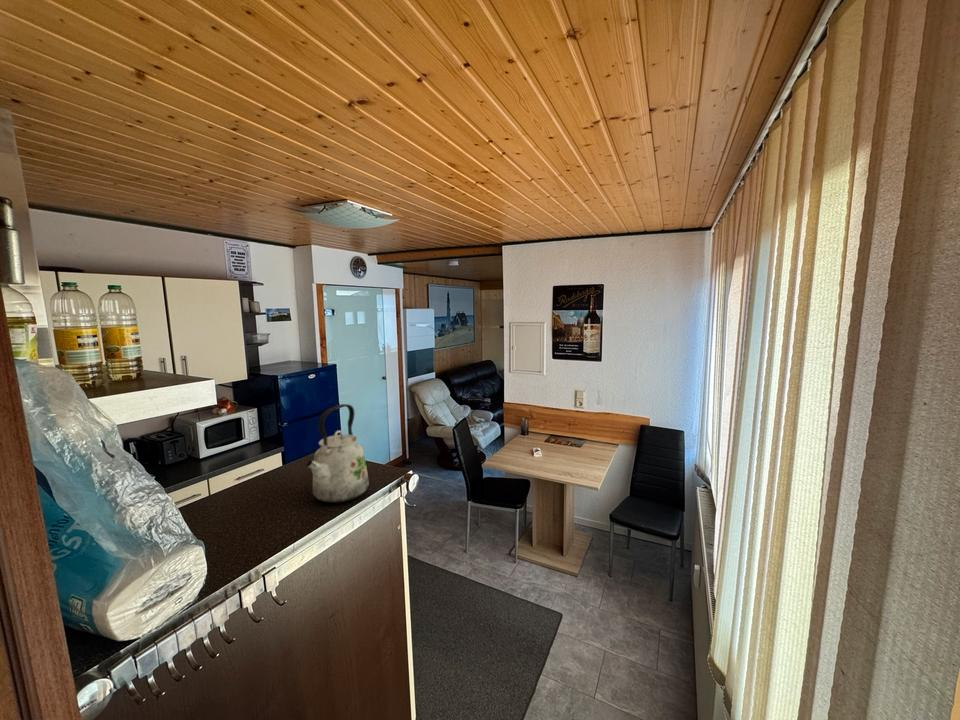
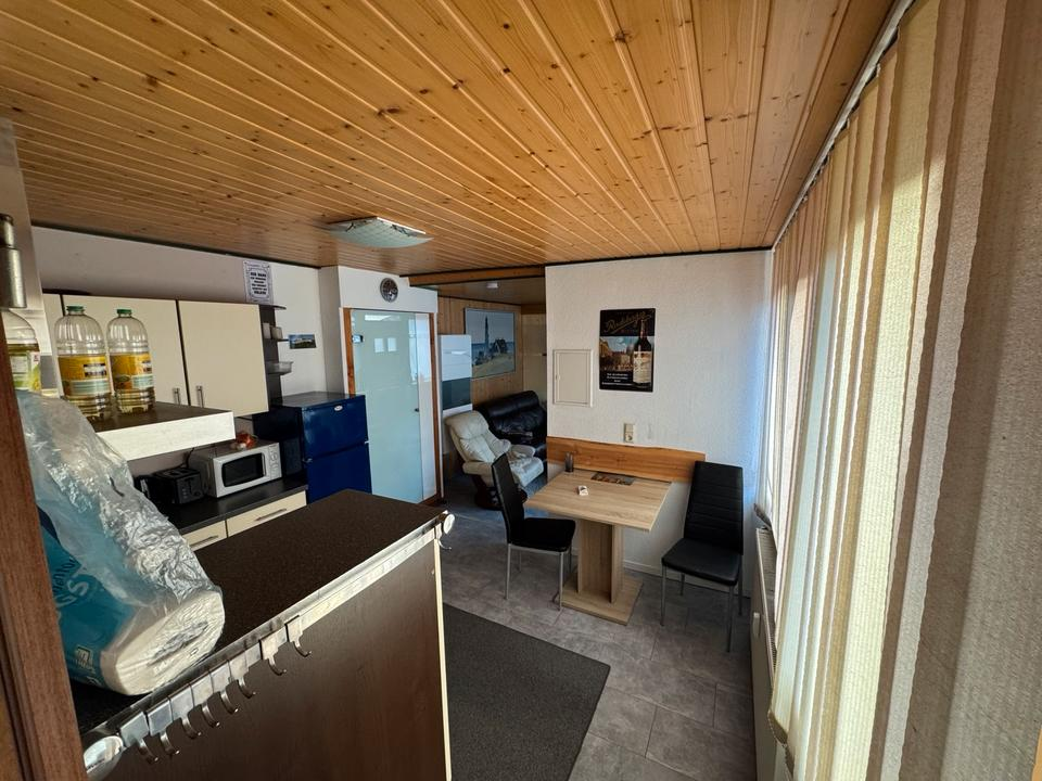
- kettle (332, 454)
